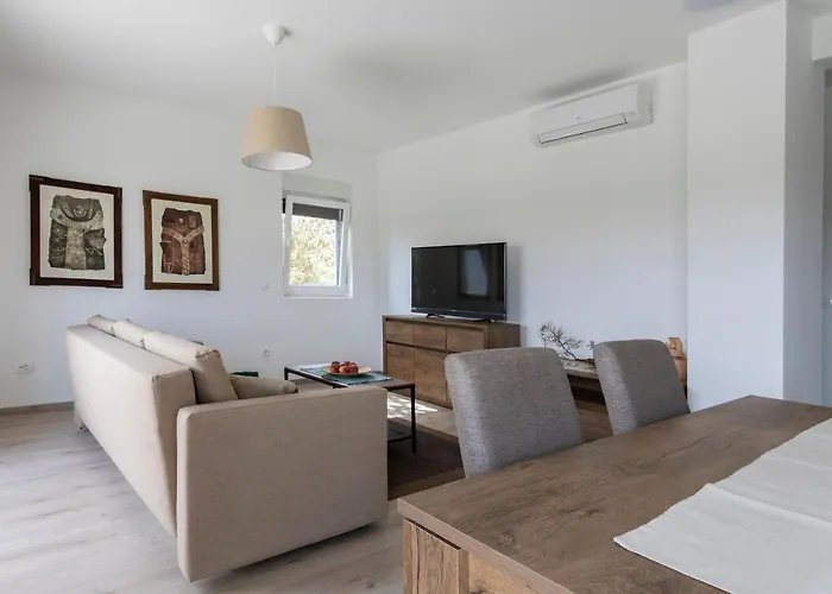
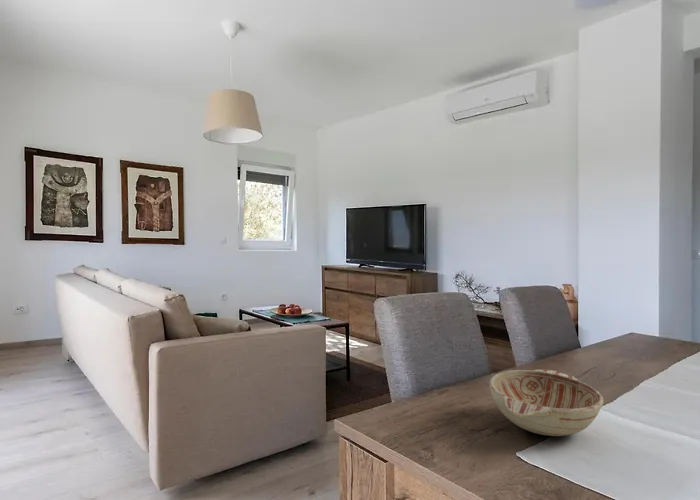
+ decorative bowl (543, 406)
